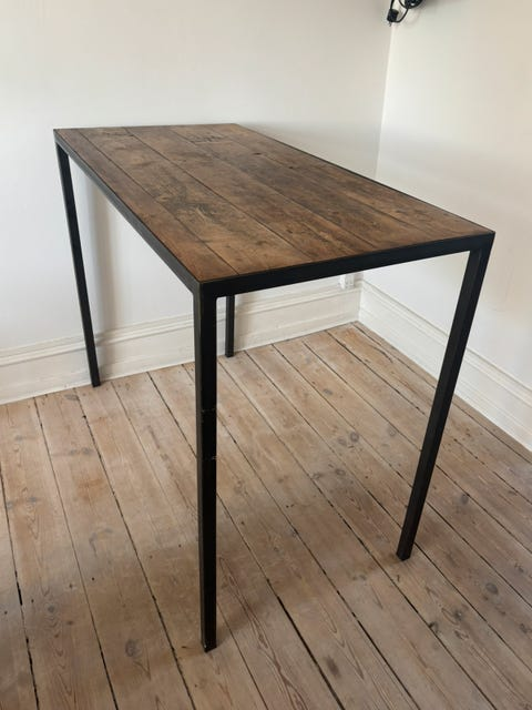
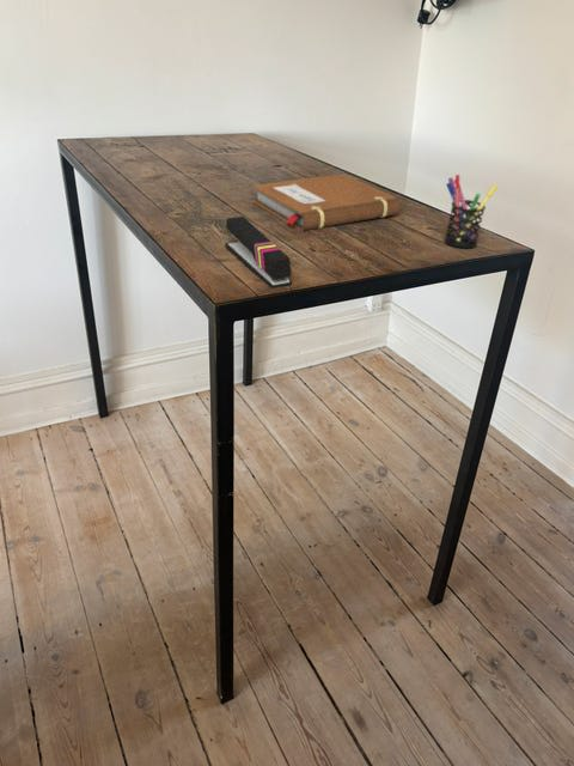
+ notebook (323, 201)
+ pen holder (466, 211)
+ stapler (256, 249)
